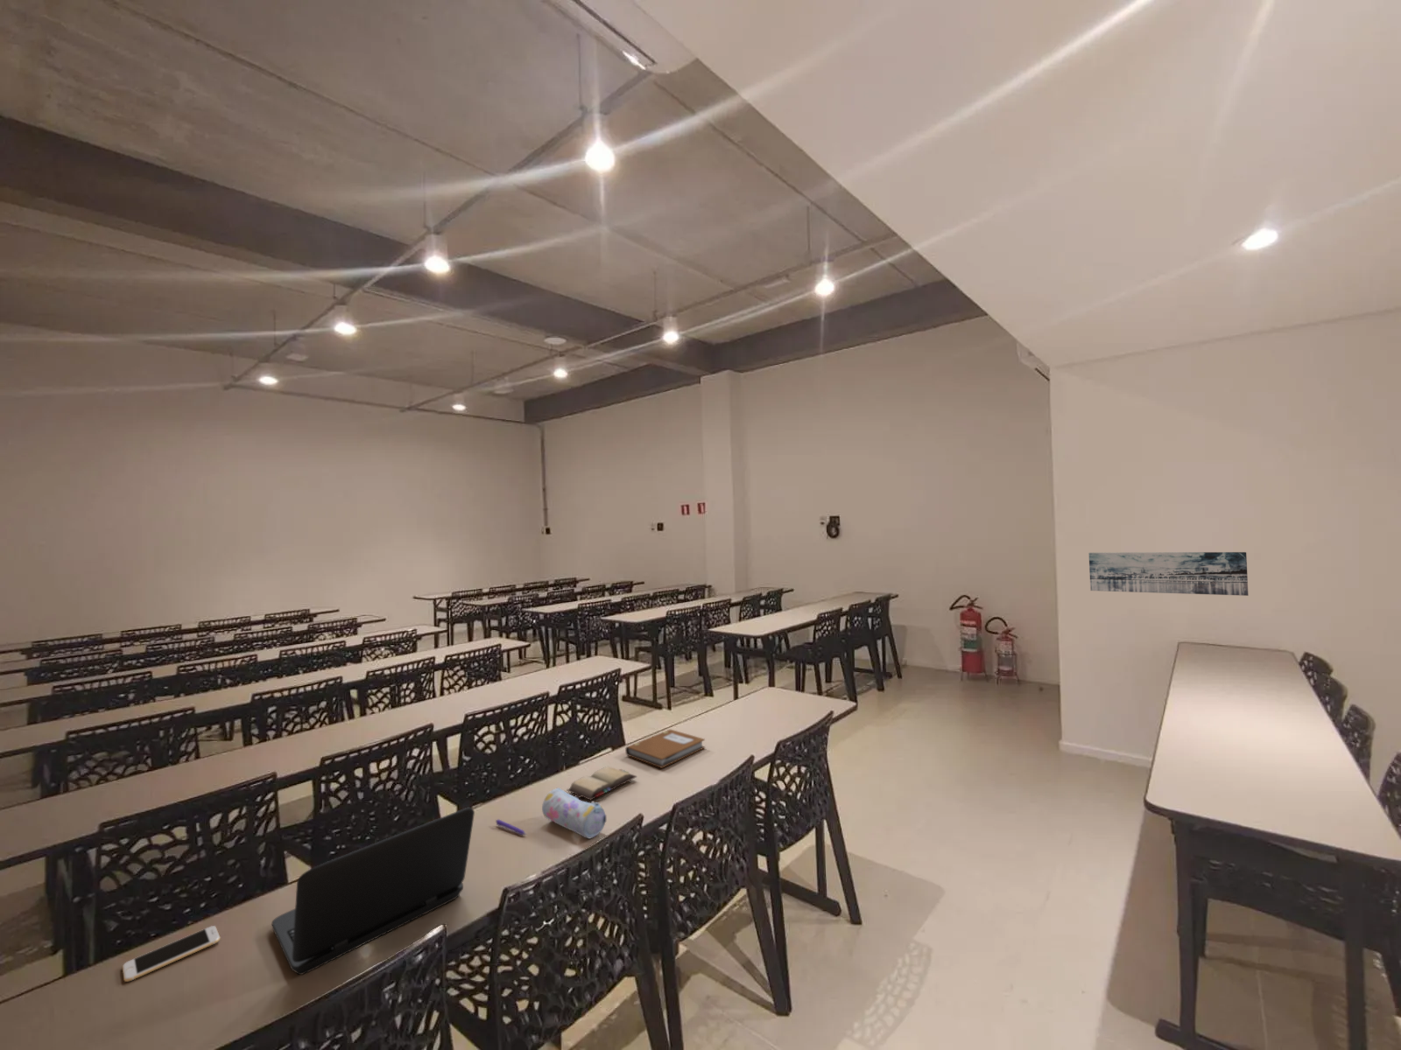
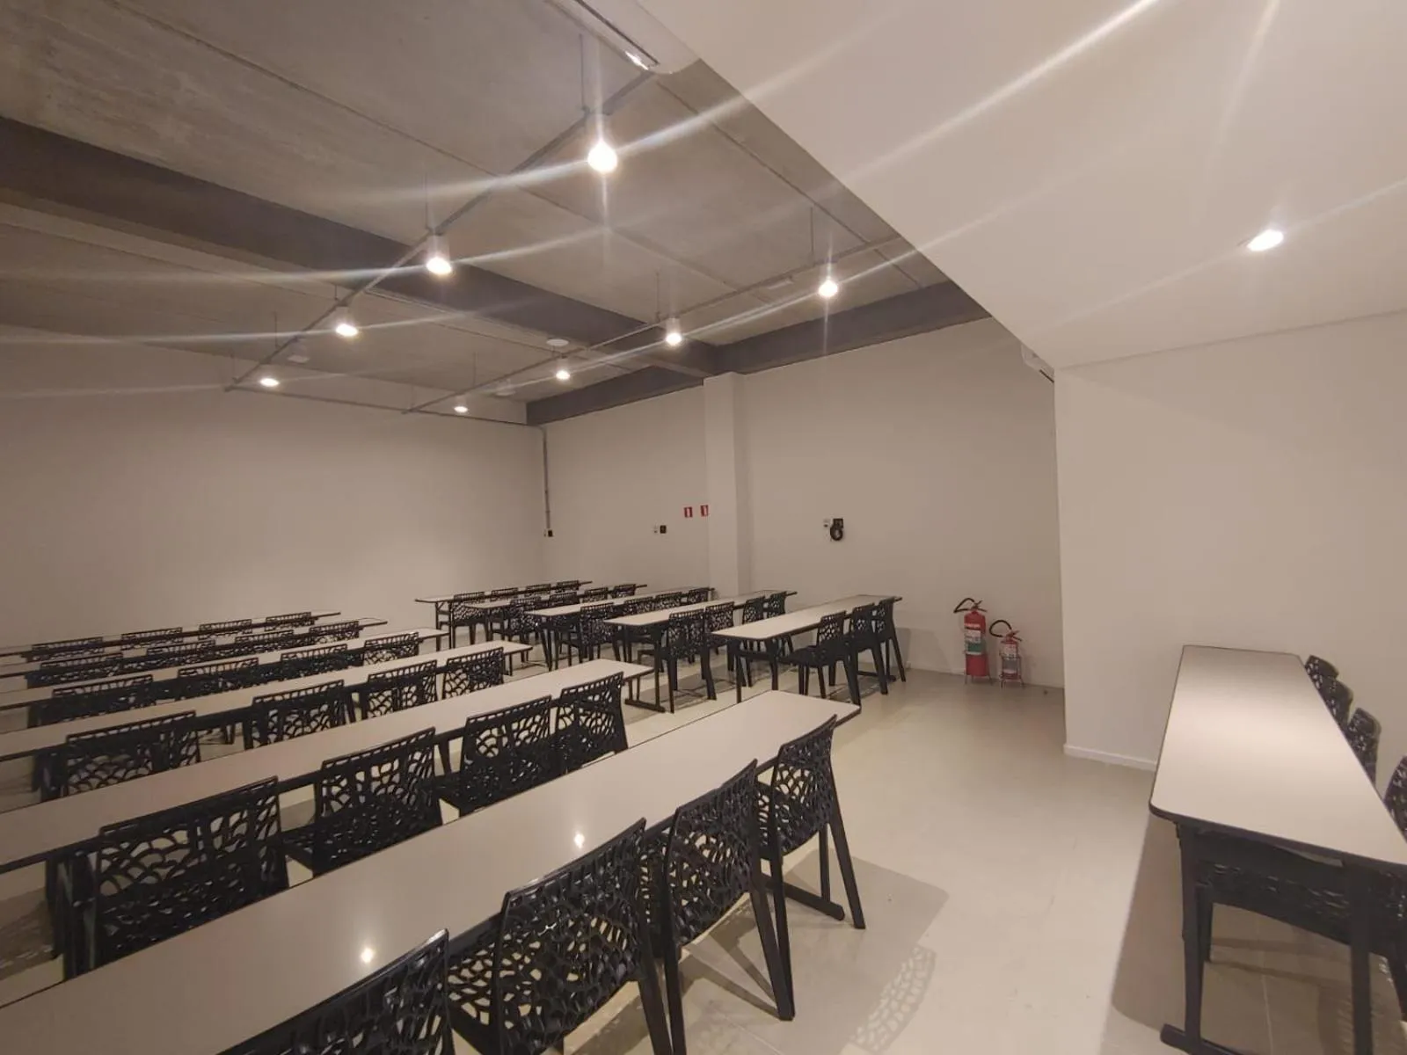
- pen (511, 827)
- laptop (375, 866)
- hardback book (602, 782)
- smartphone (172, 952)
- pencil case (573, 812)
- wall art (1163, 572)
- notebook (666, 747)
